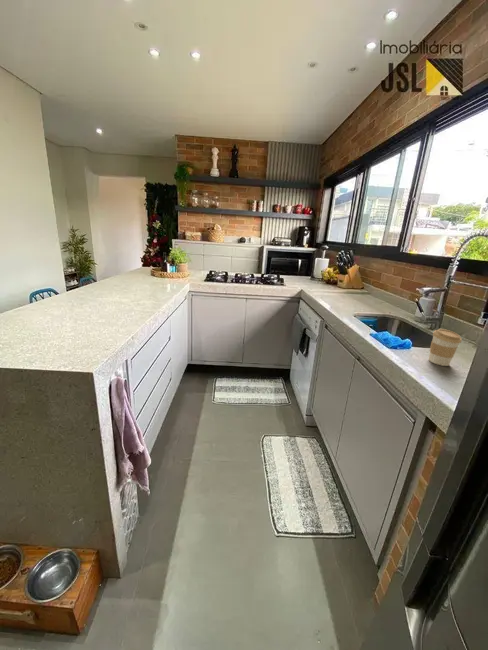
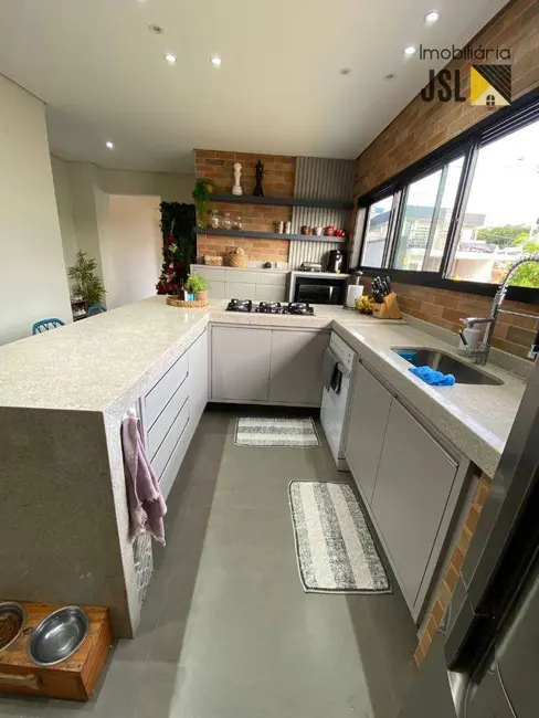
- coffee cup (443, 347)
